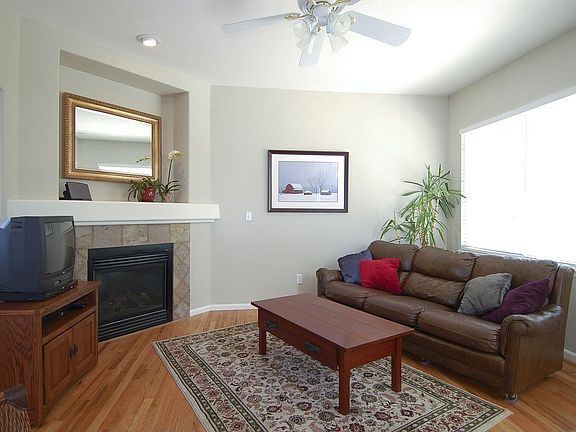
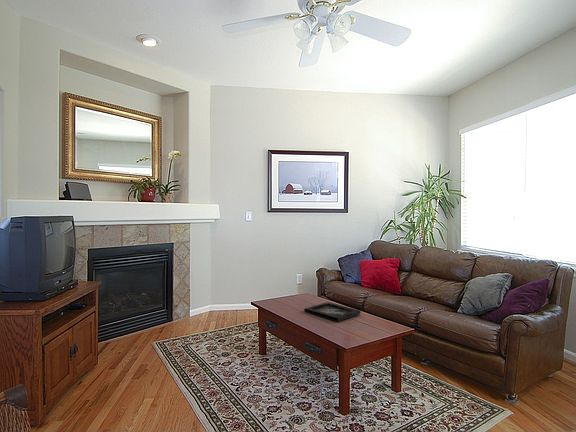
+ decorative tray (332, 311)
